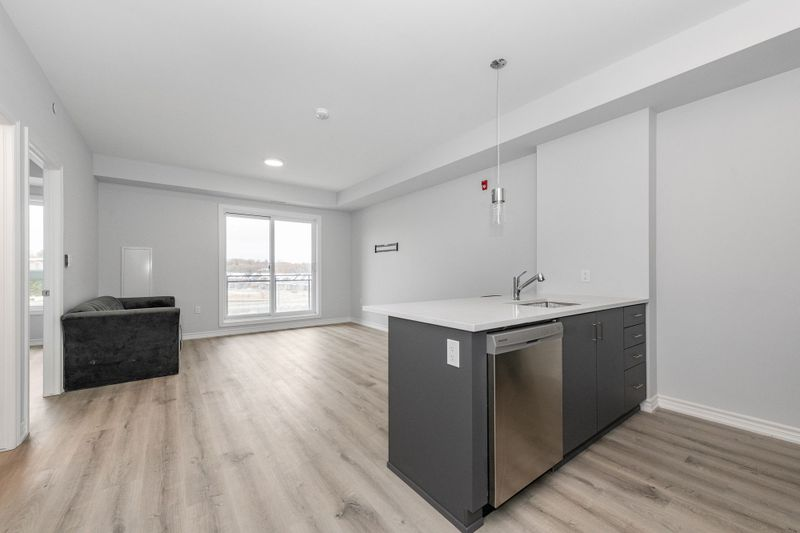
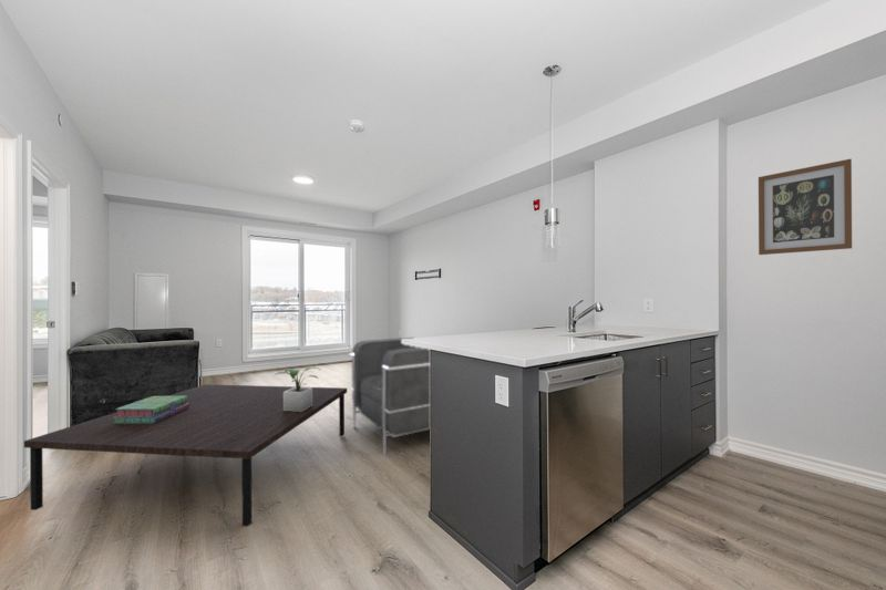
+ potted plant (296, 387)
+ wall art (802, 209)
+ stack of books (153, 407)
+ coffee table (220, 436)
+ armchair (410, 385)
